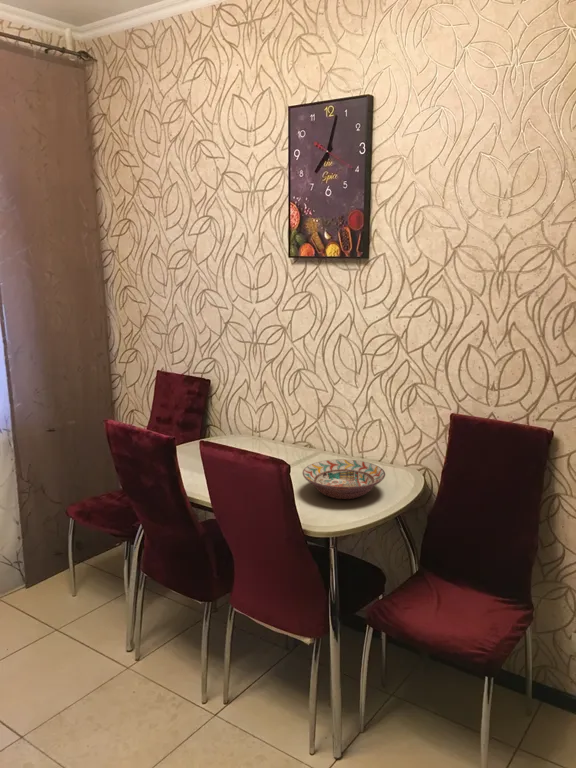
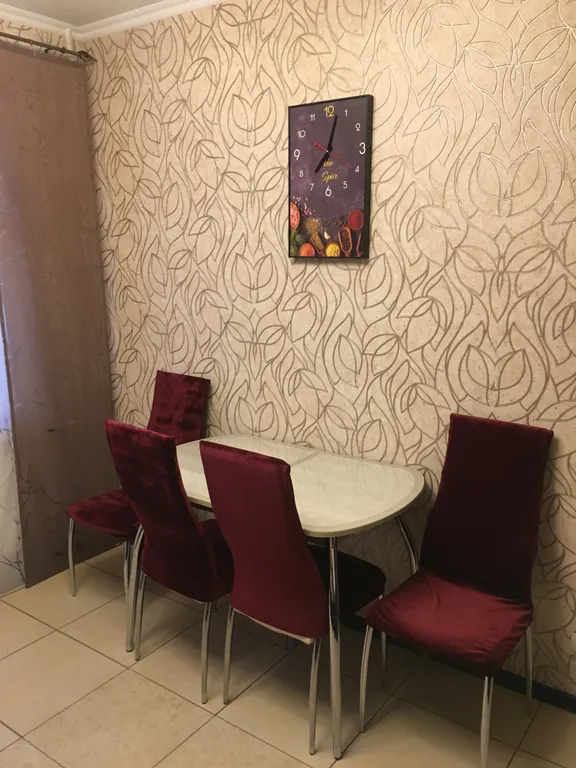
- decorative bowl (343, 482)
